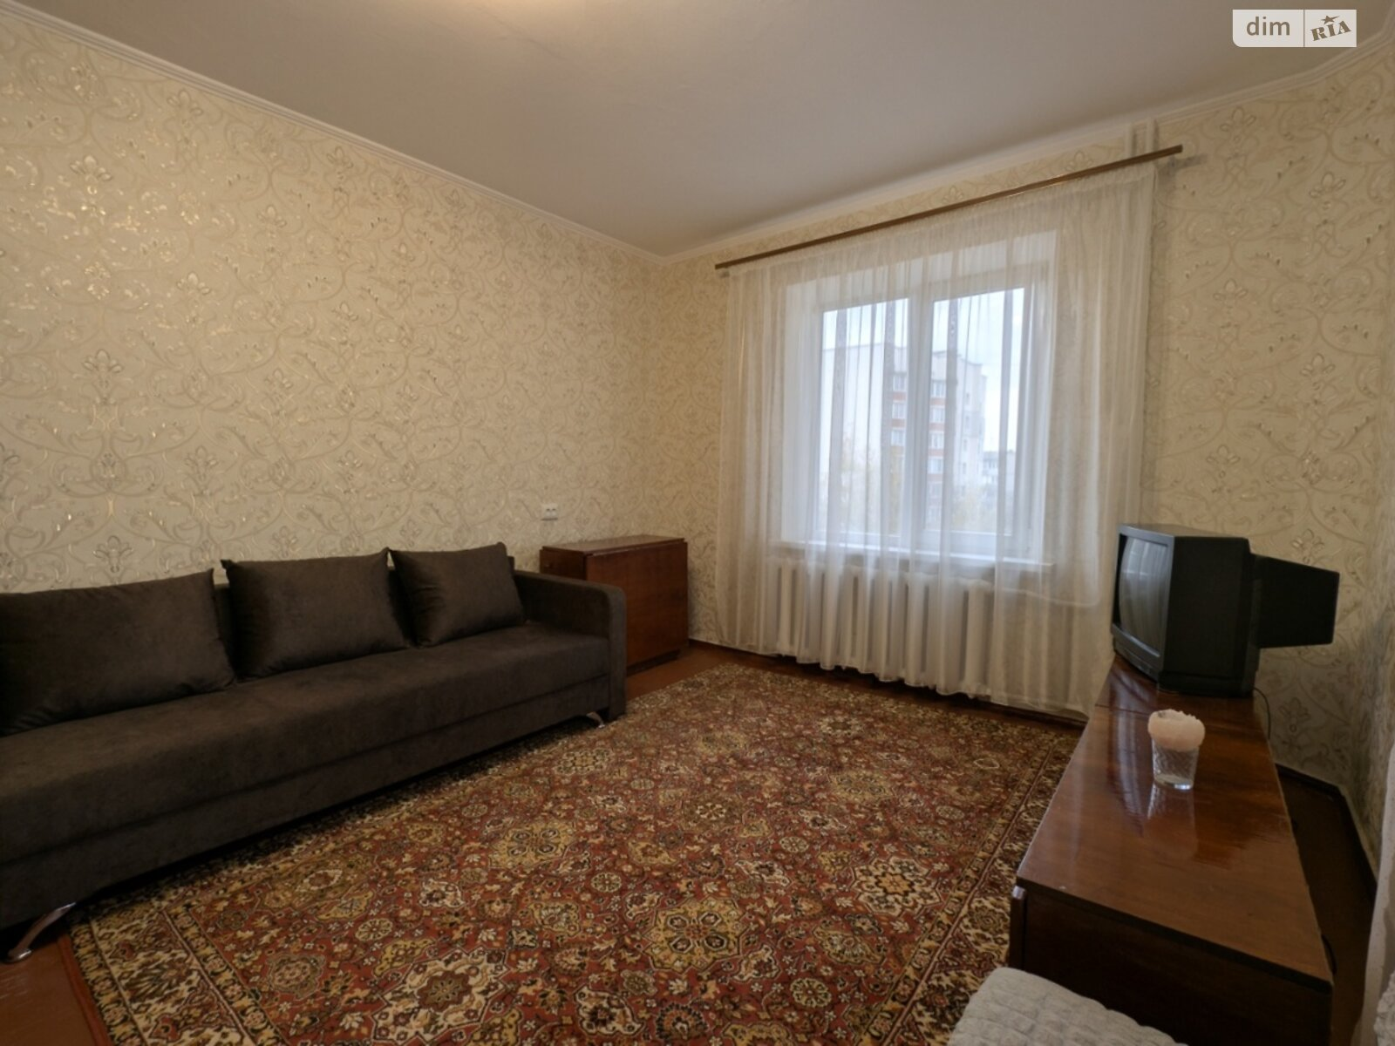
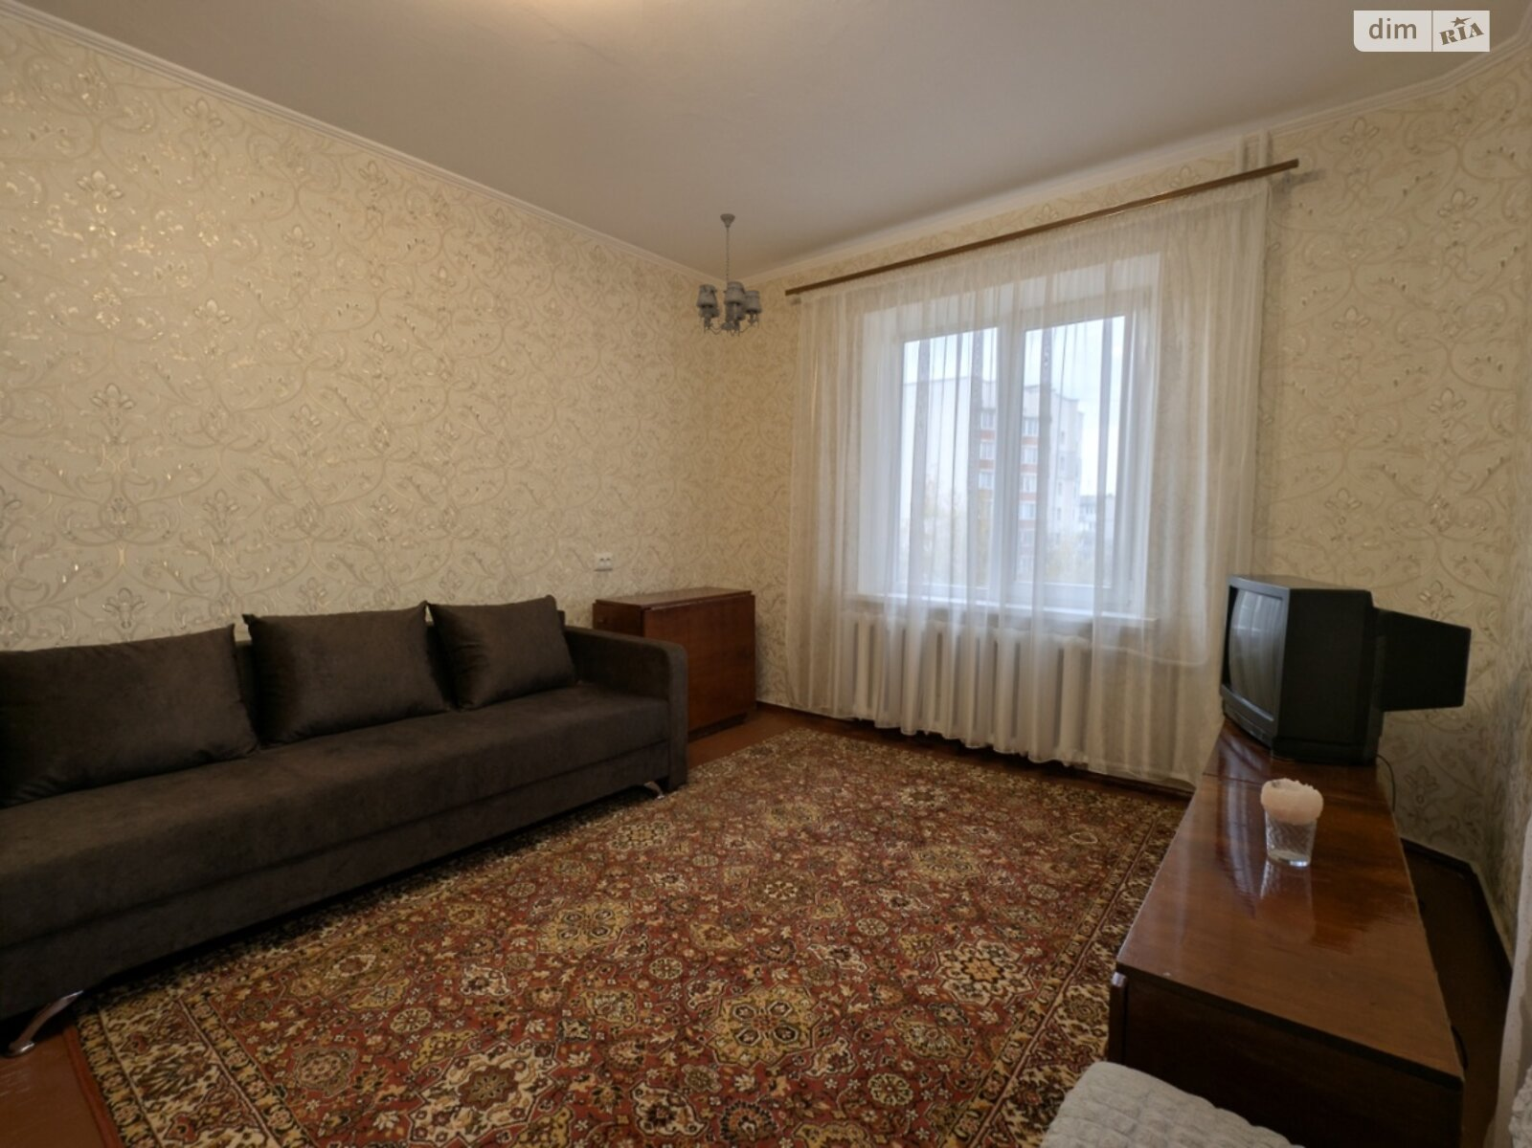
+ chandelier (726, 275)
